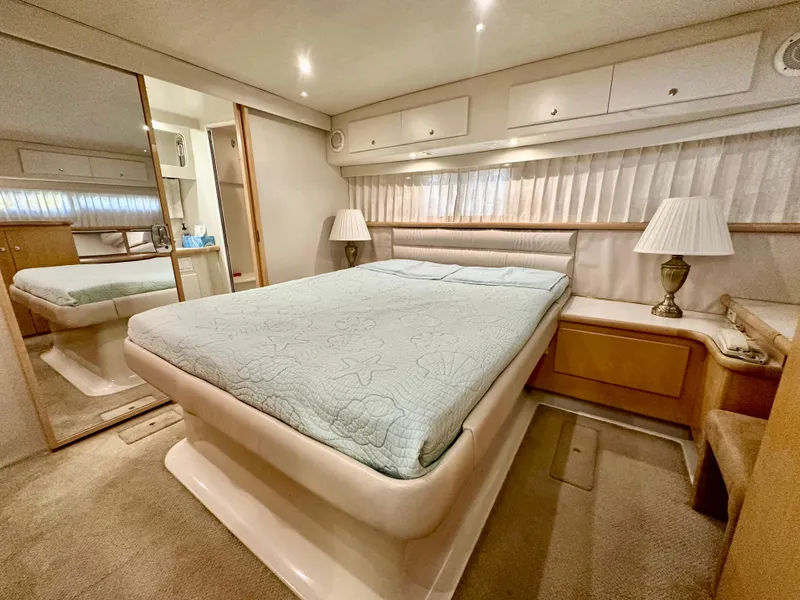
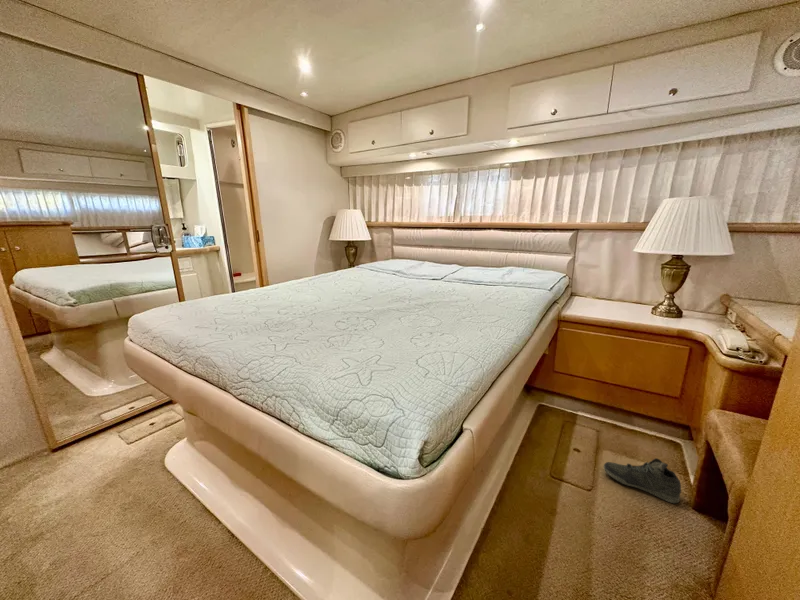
+ sneaker (641, 470)
